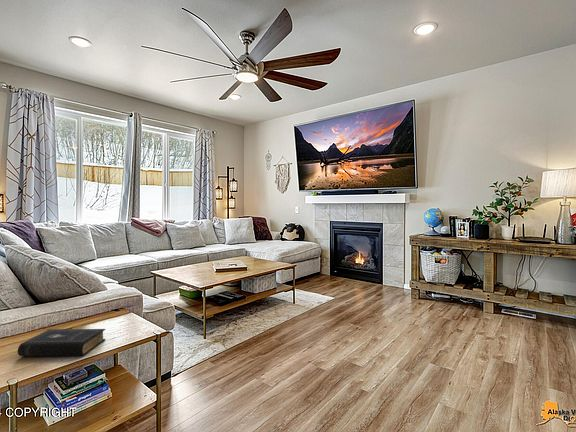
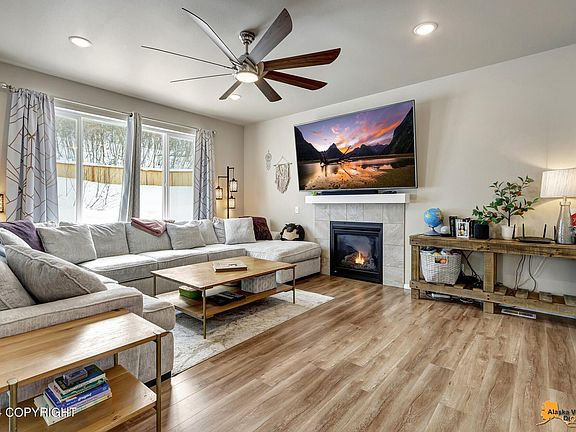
- book (67, 340)
